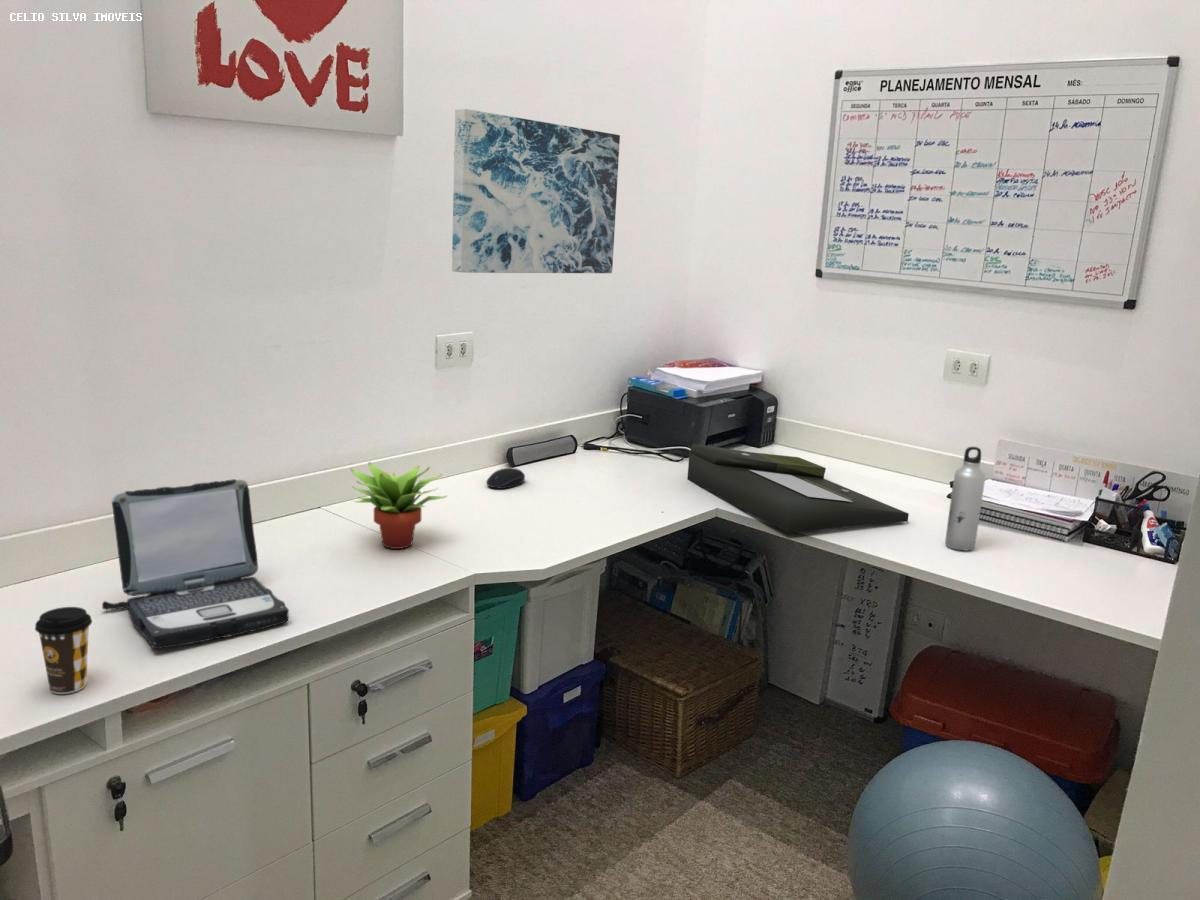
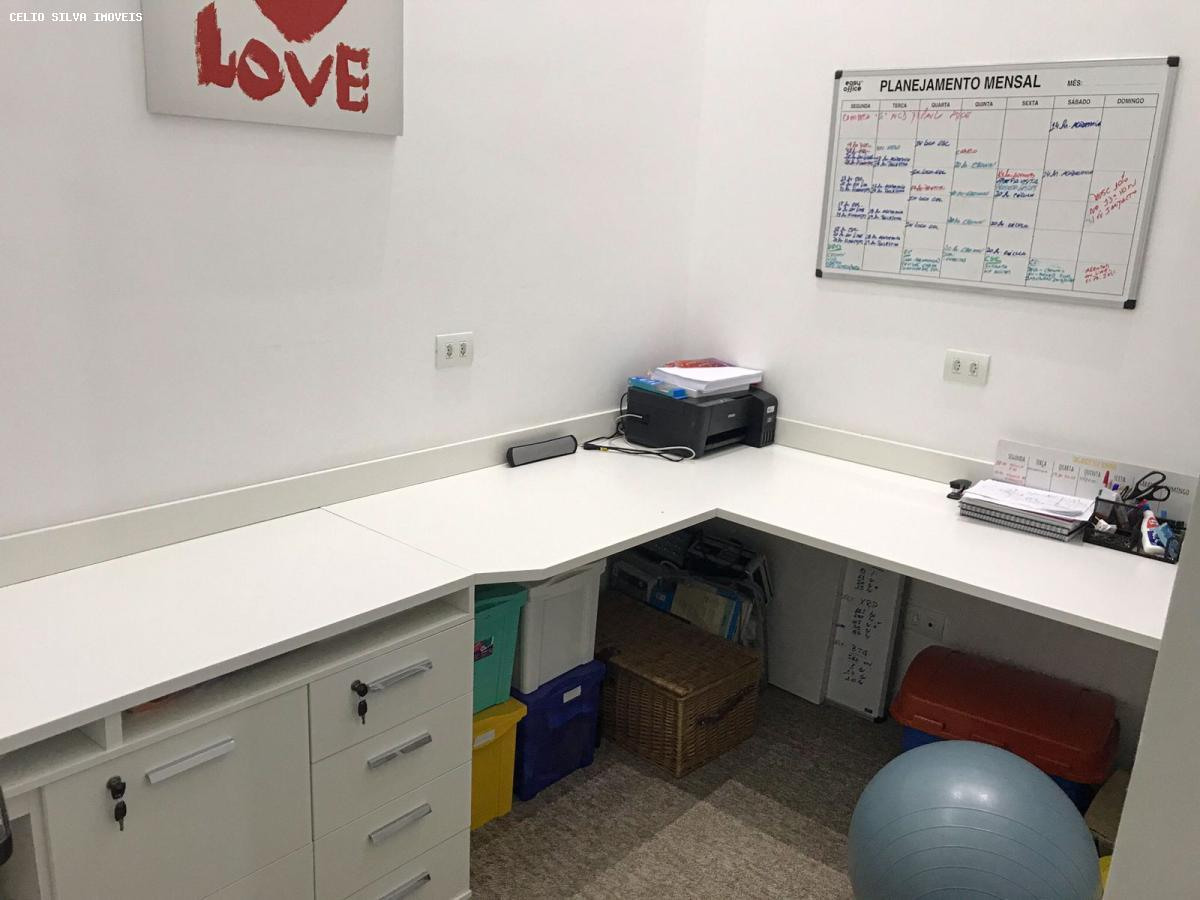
- wall art (540, 199)
- laptop (198, 557)
- computer mouse (505, 476)
- succulent plant (394, 504)
- coffee cup (65, 650)
- document tray (794, 480)
- water bottle (966, 497)
